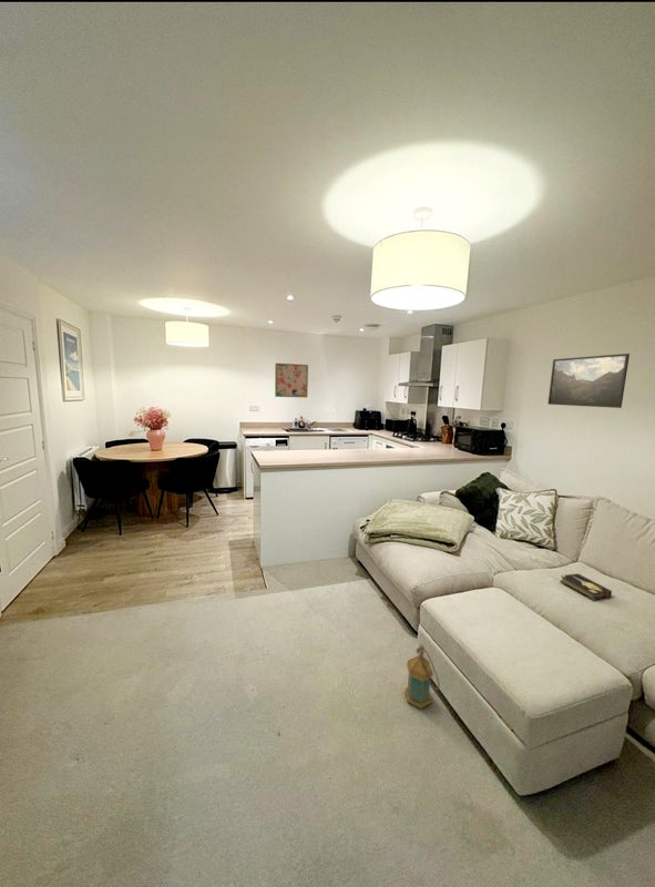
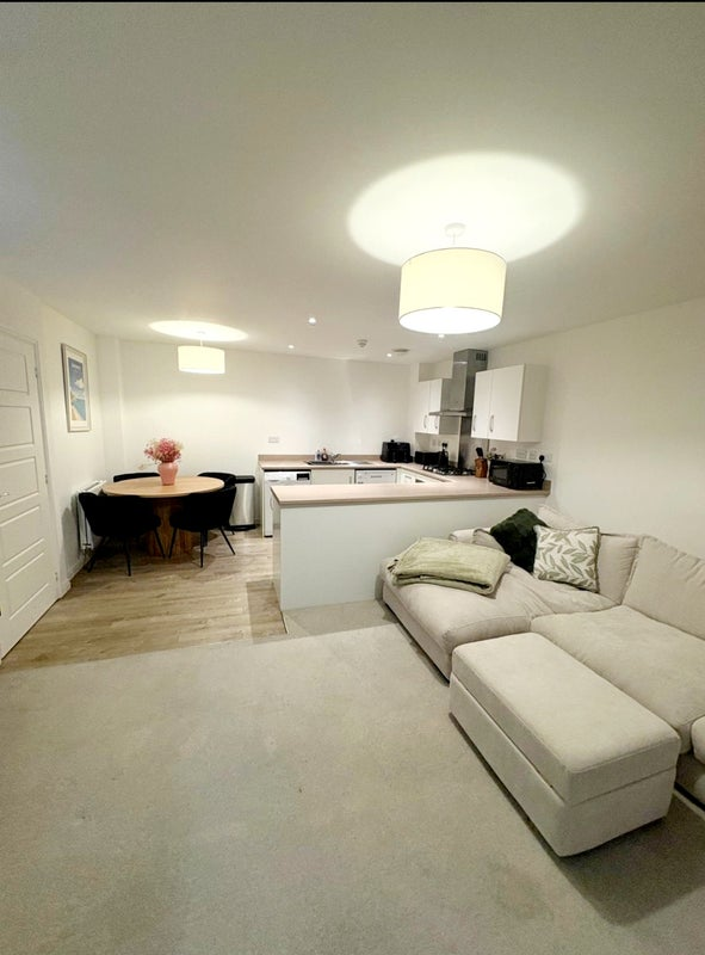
- wall art (291, 380)
- hardback book (584, 585)
- lantern (420, 673)
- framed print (584, 381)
